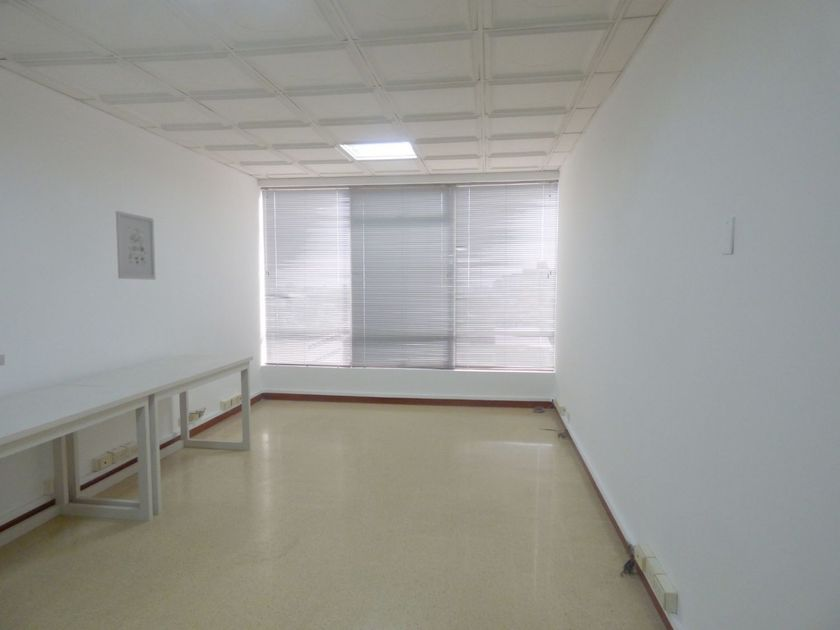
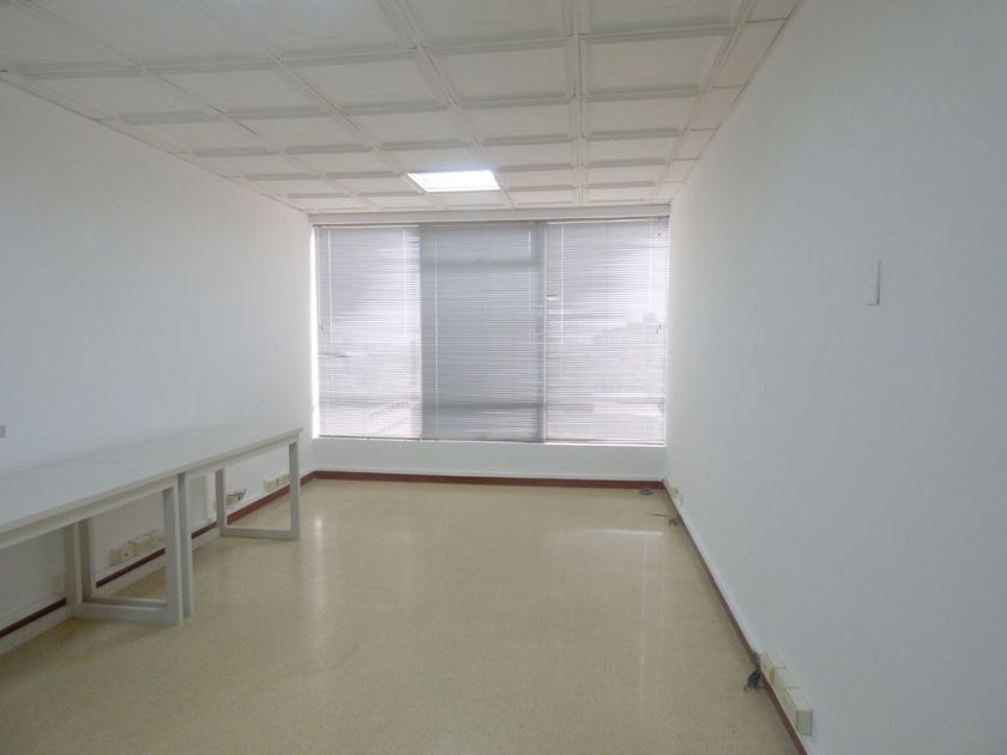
- wall art (136, 247)
